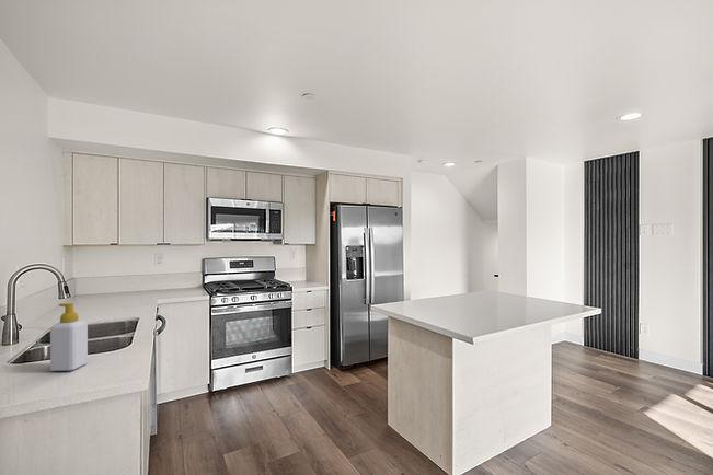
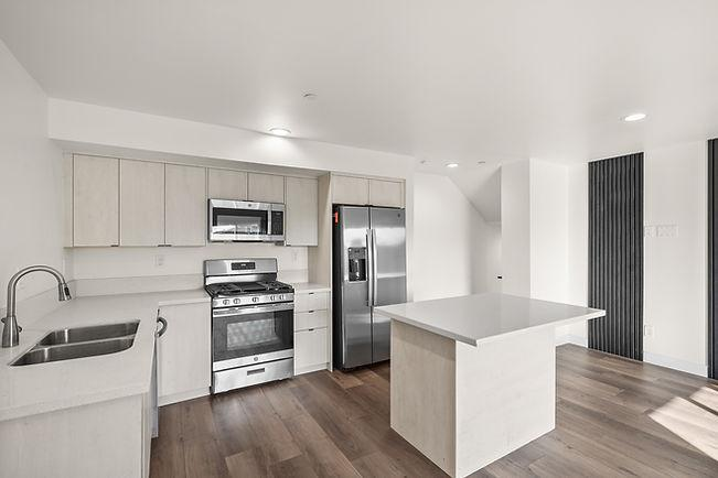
- soap bottle (69, 335)
